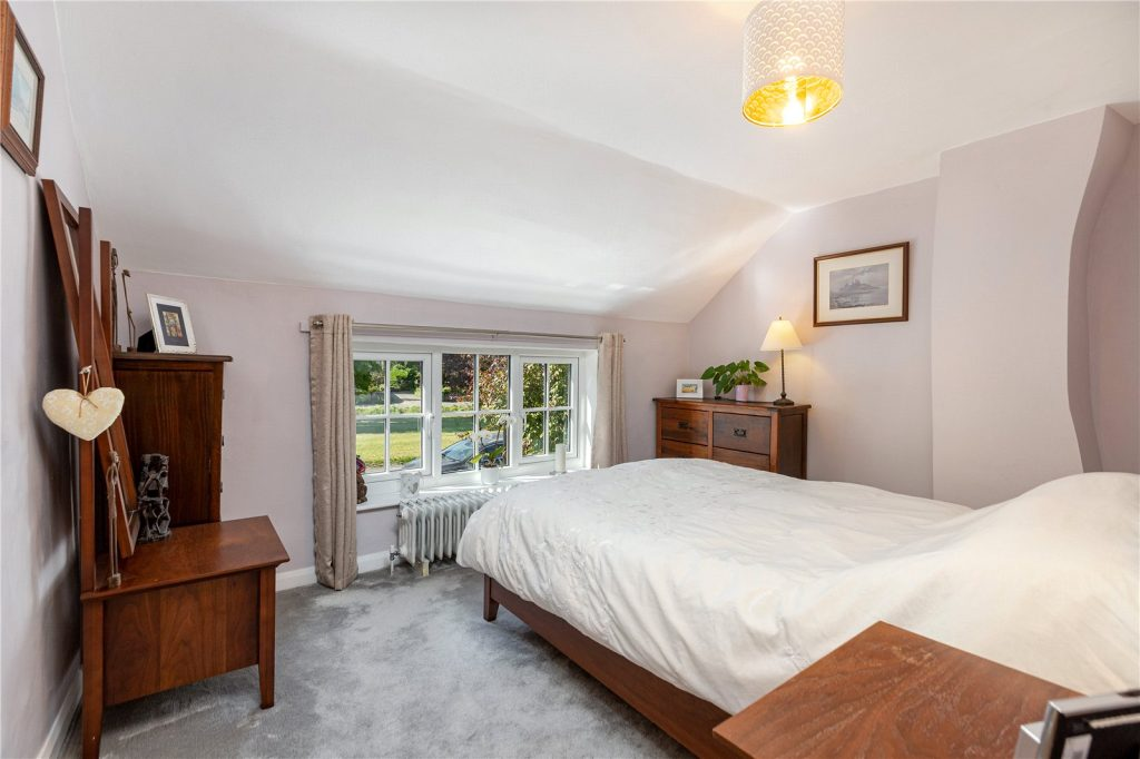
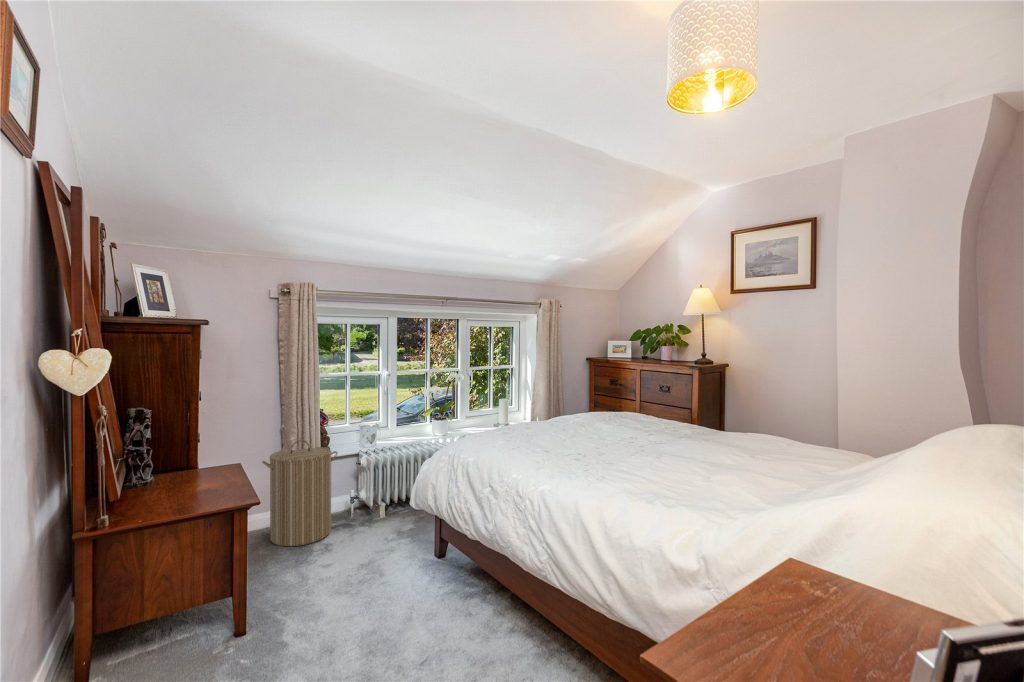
+ laundry hamper (301, 487)
